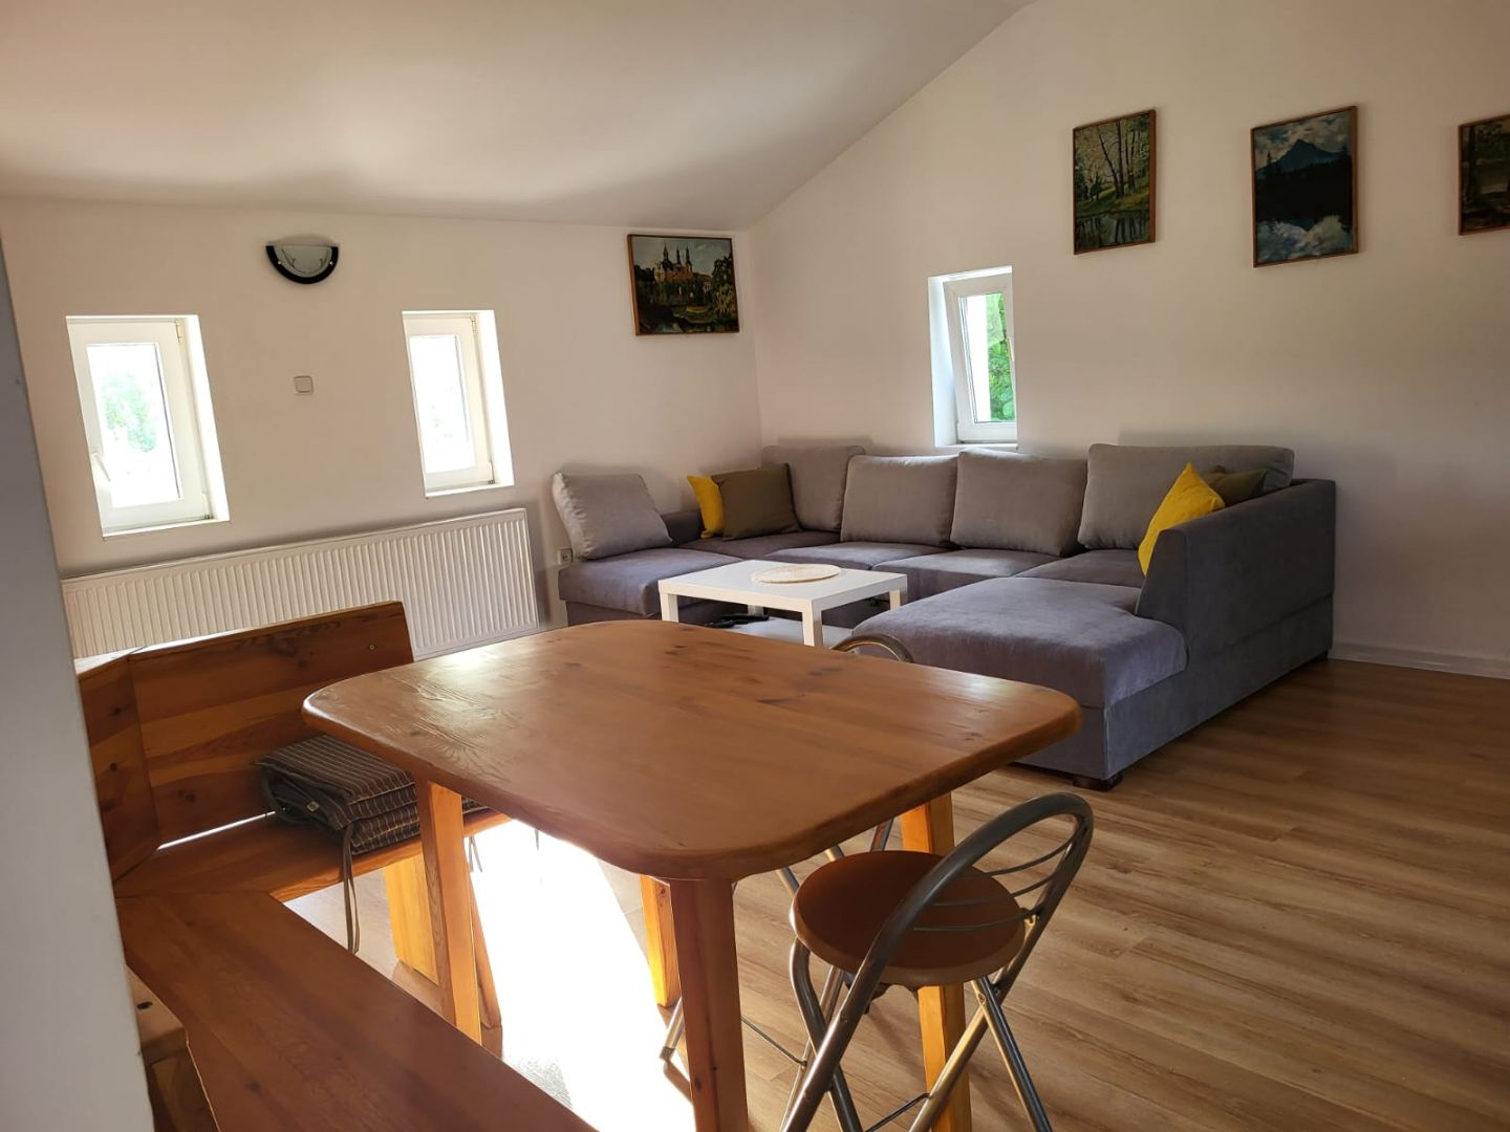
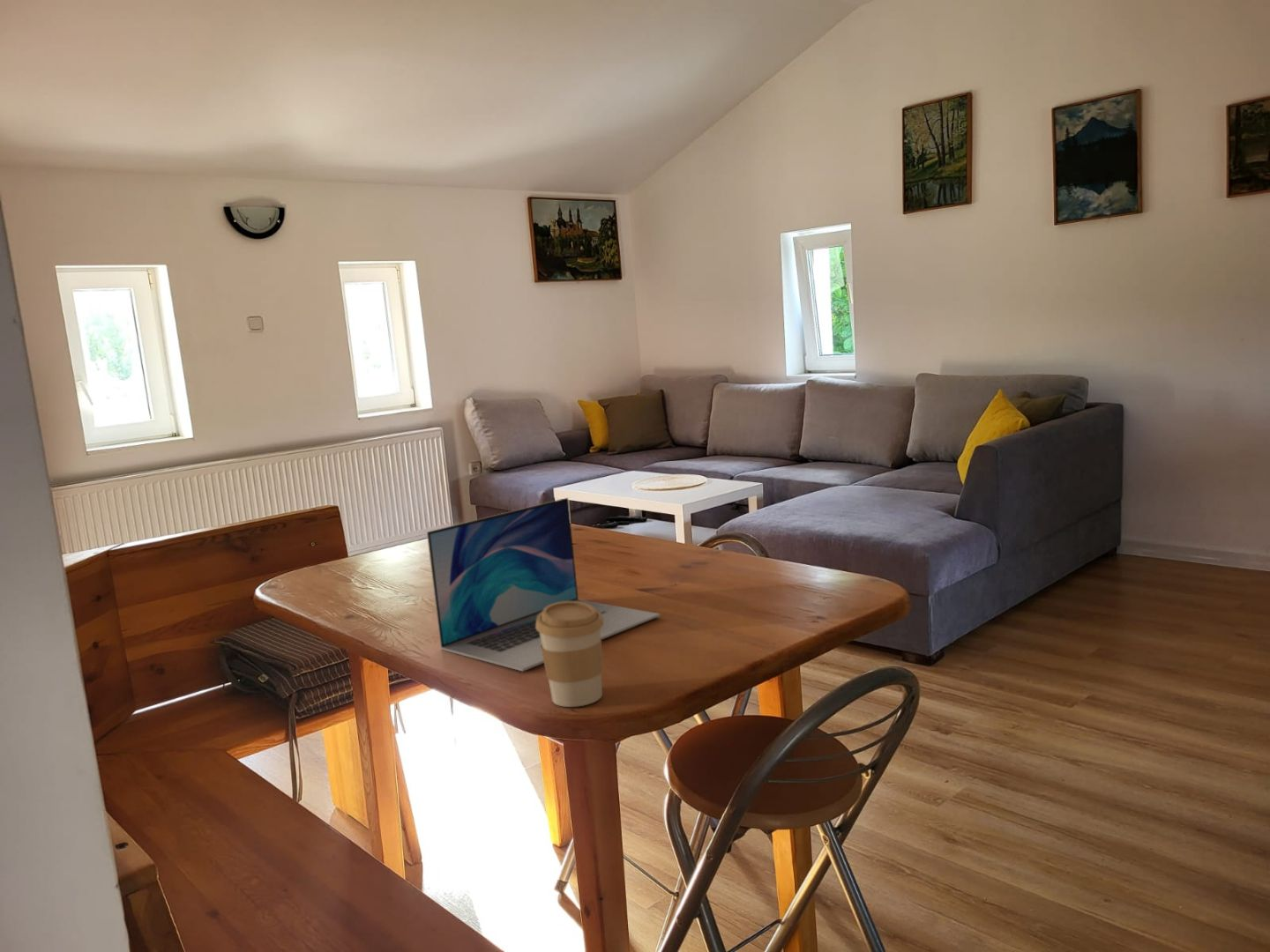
+ coffee cup (572, 652)
+ laptop (547, 575)
